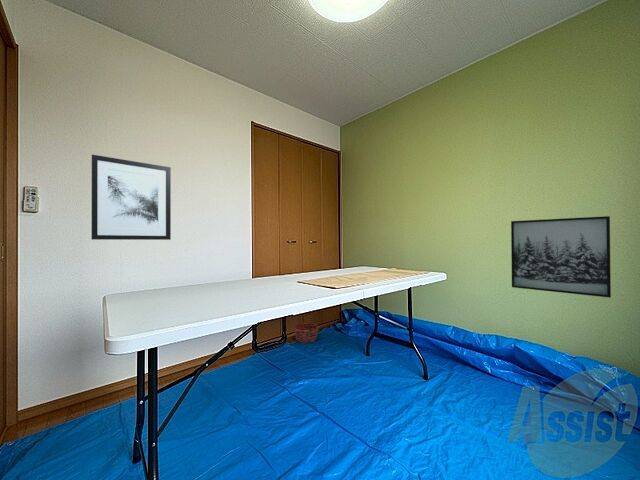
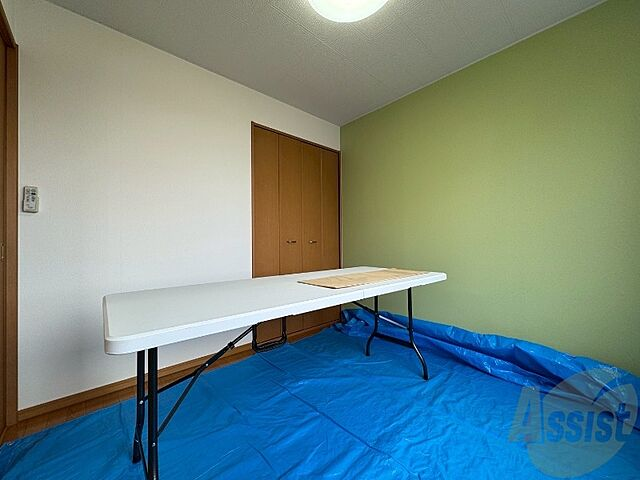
- basket (306, 323)
- wall art (134, 200)
- wall art (556, 255)
